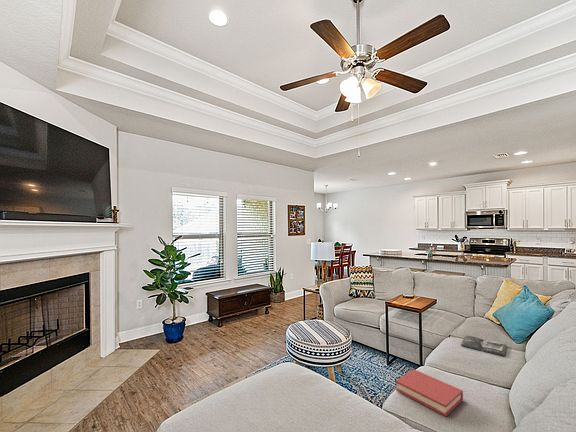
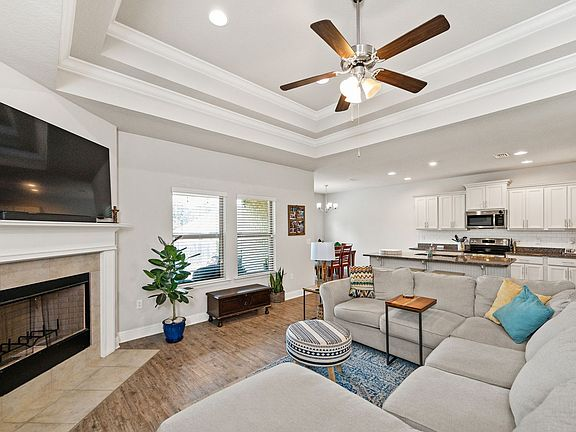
- magazine (483, 344)
- hardback book (428, 390)
